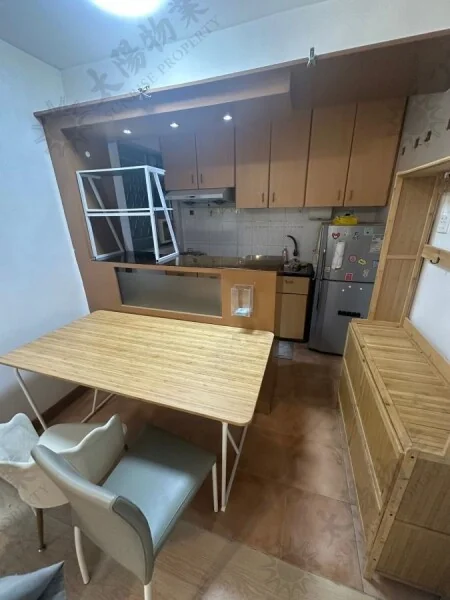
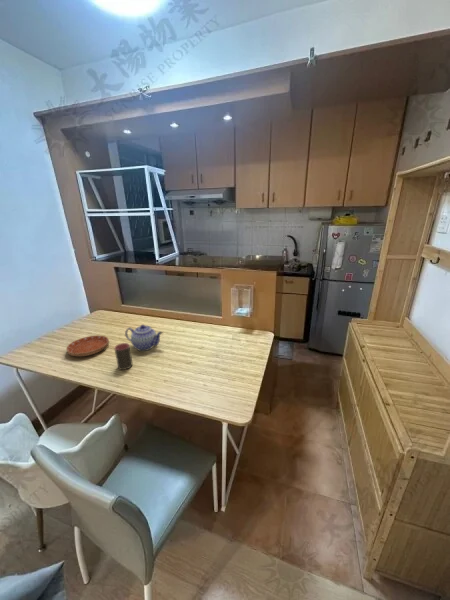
+ cup (123, 356)
+ teapot (143, 336)
+ saucer (88, 346)
